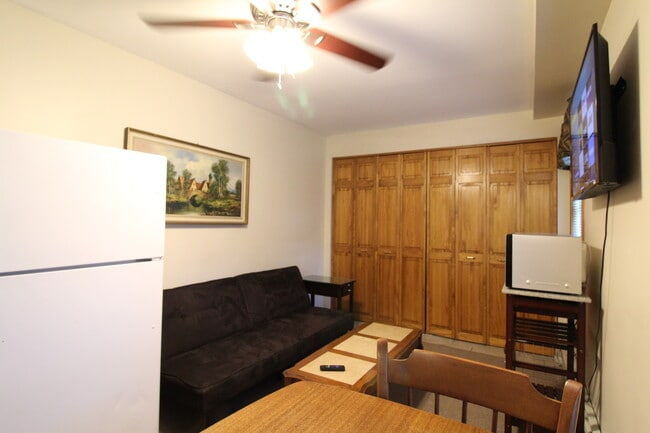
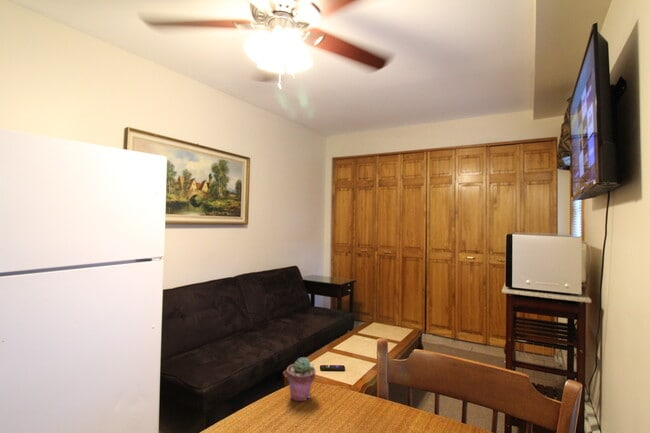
+ potted succulent (300, 377)
